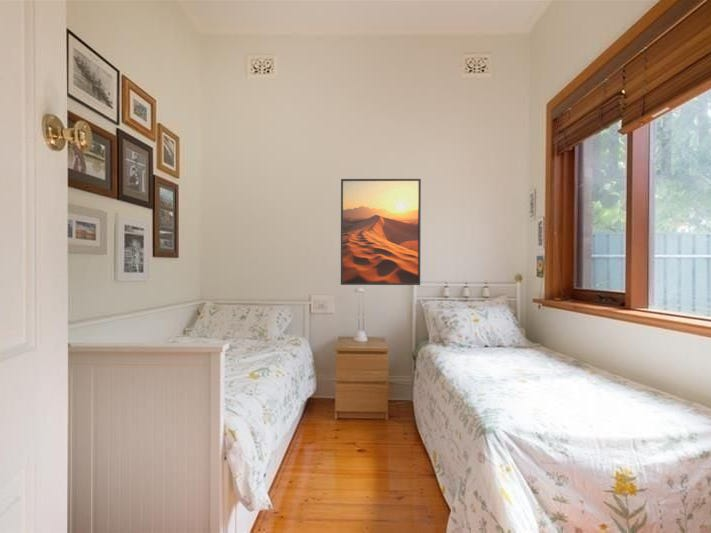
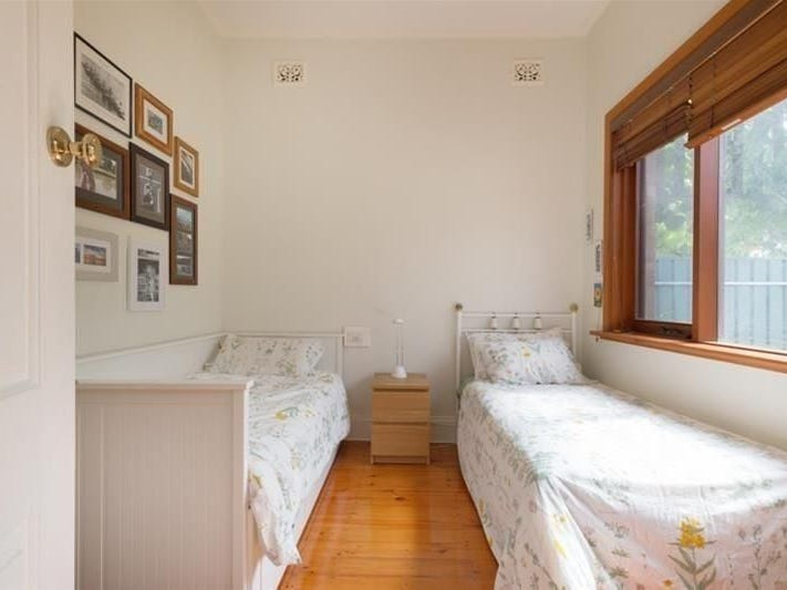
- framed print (380, 232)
